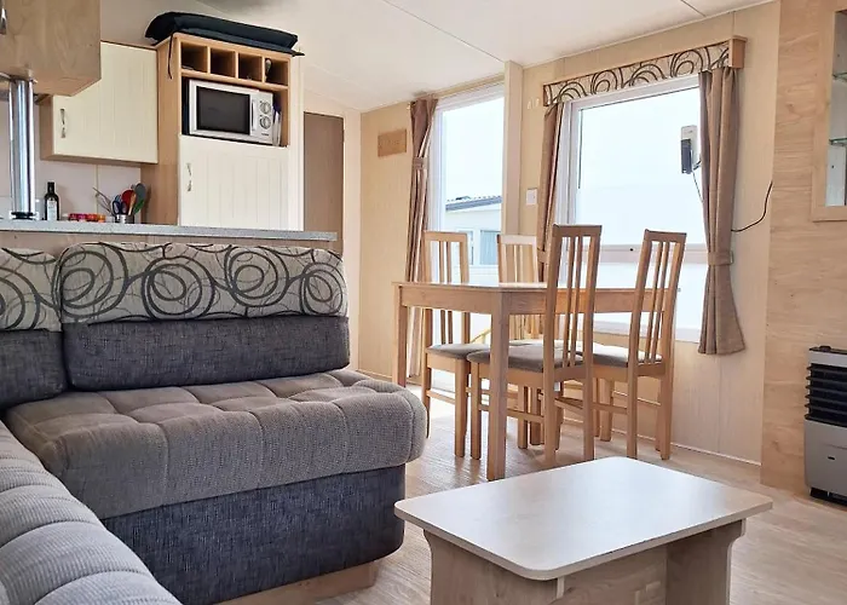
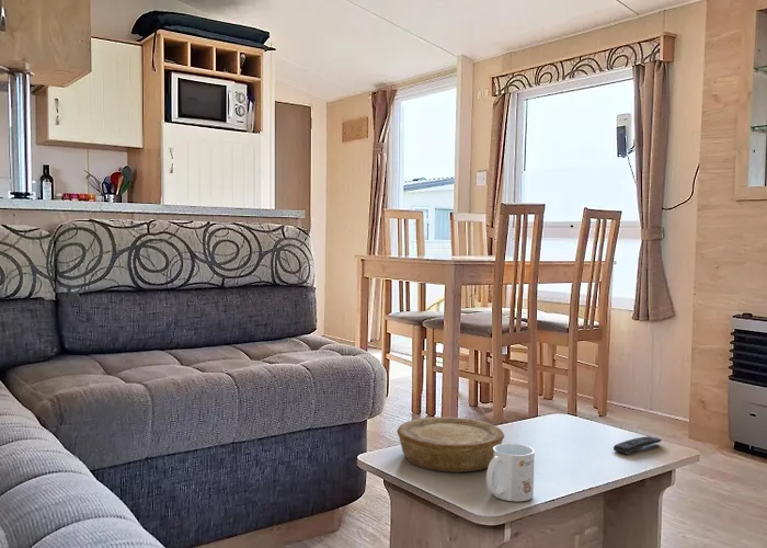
+ mug (507, 473)
+ bowl (449, 444)
+ remote control (639, 443)
